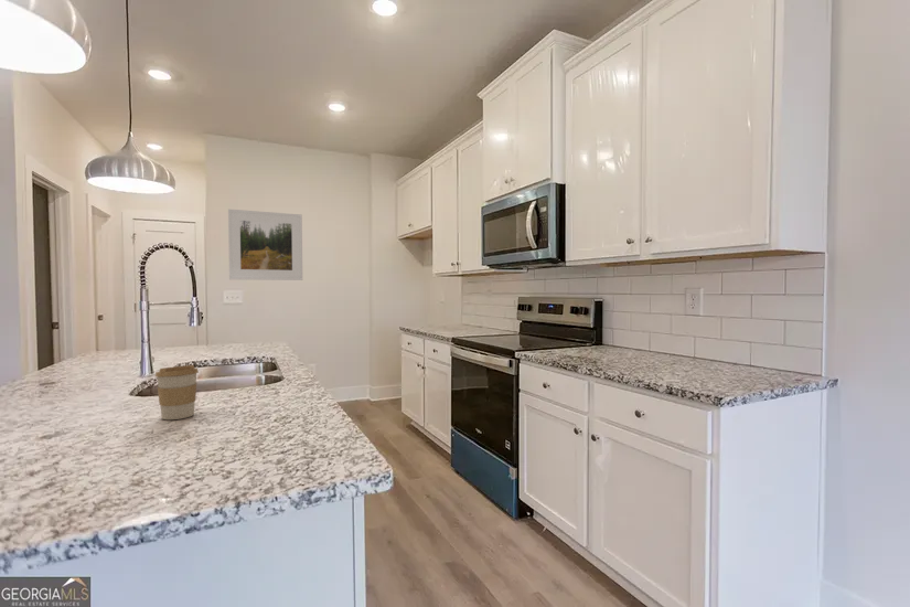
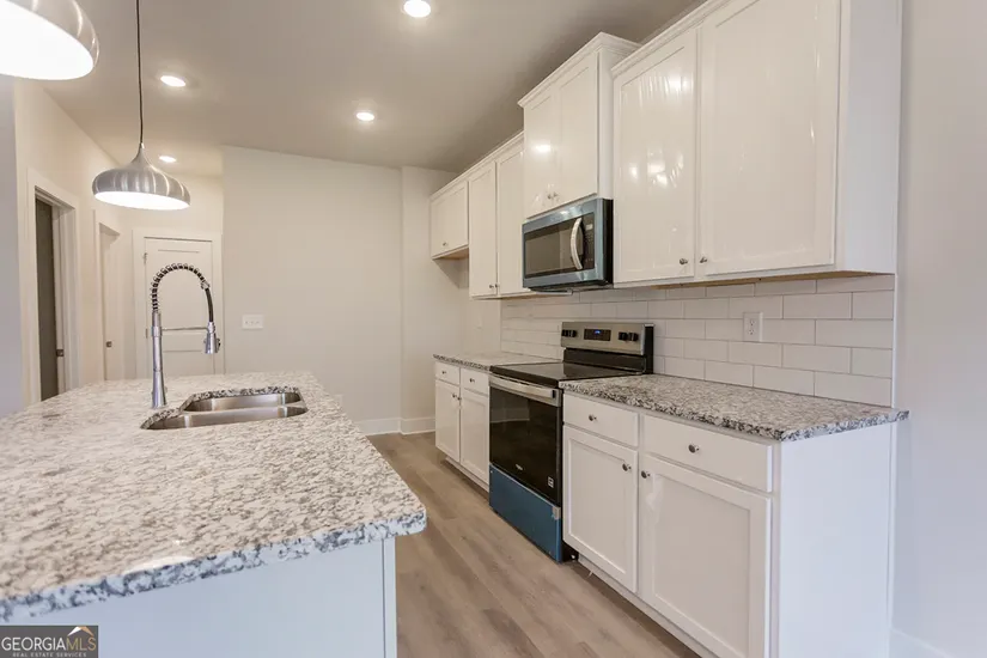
- coffee cup (178, 390)
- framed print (266, 245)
